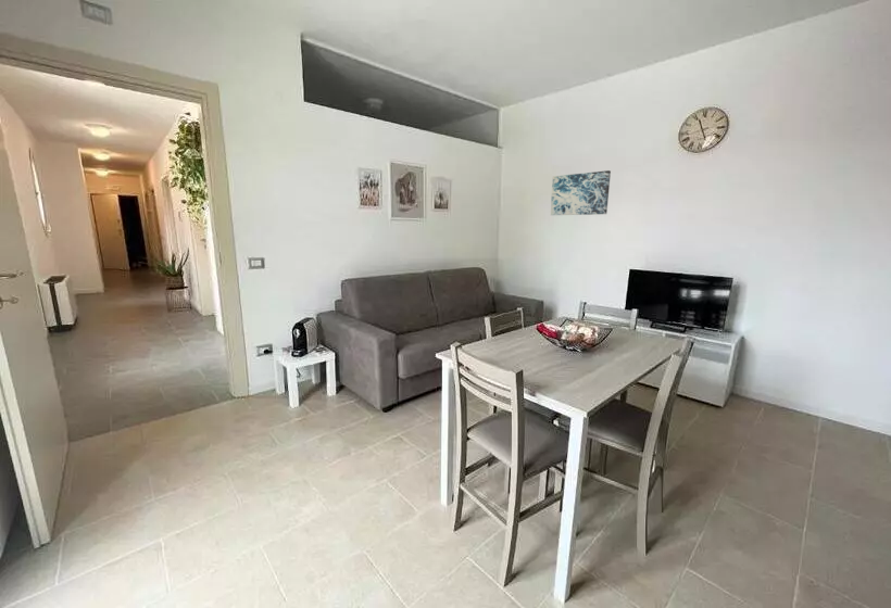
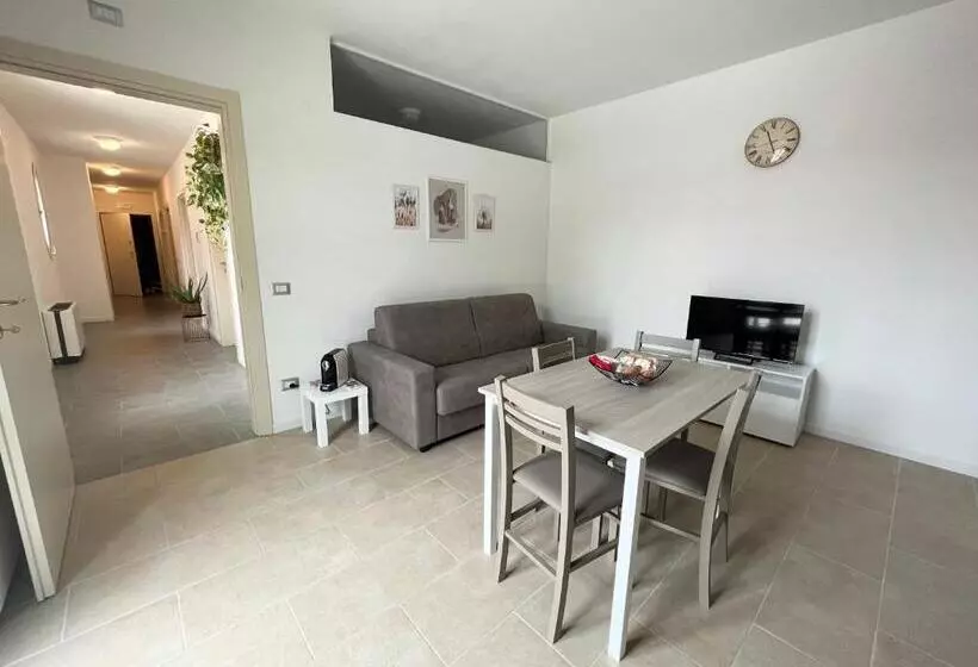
- wall art (578, 194)
